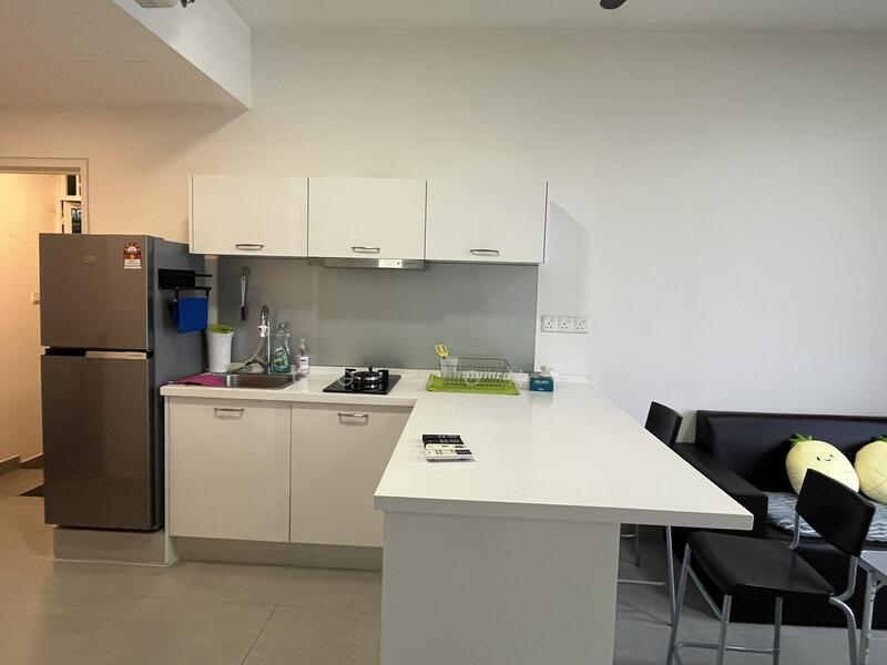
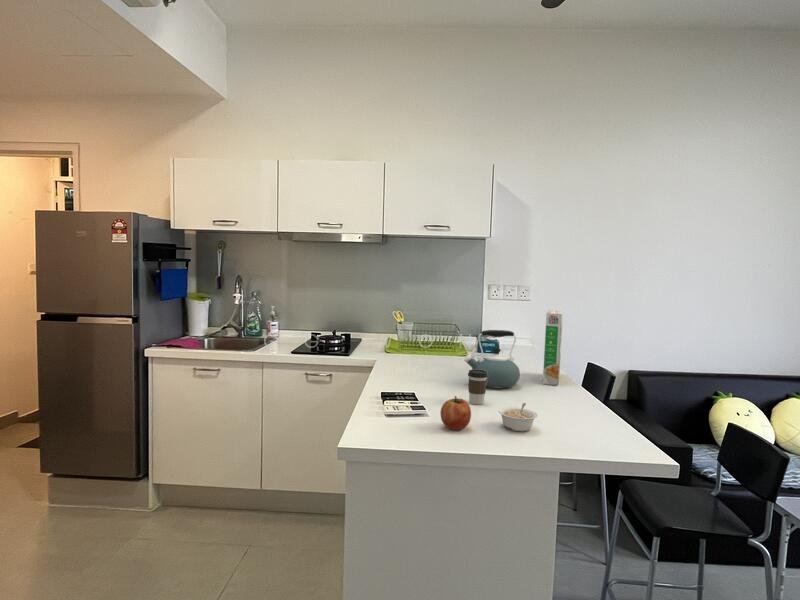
+ legume (516, 417)
+ coffee cup (477, 386)
+ fruit (456, 412)
+ kettle (491, 357)
+ cereal box (553, 345)
